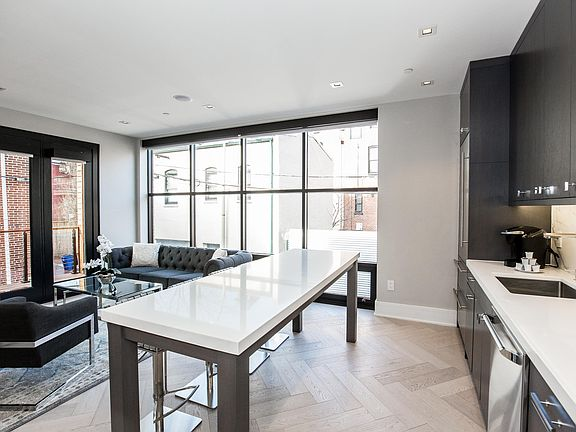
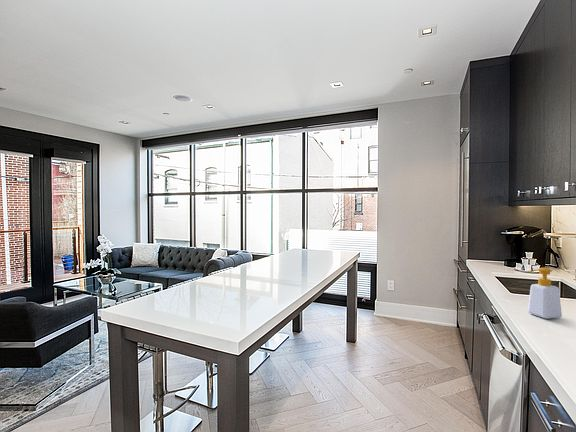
+ soap bottle (540, 291)
